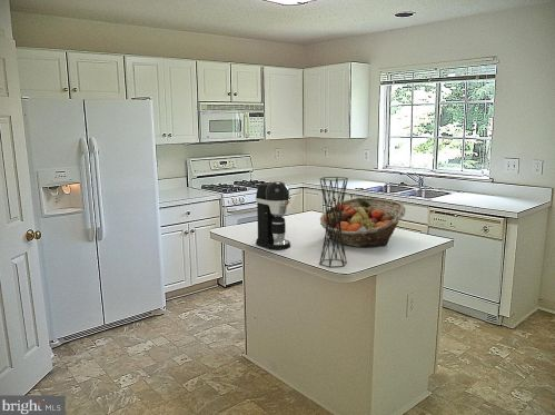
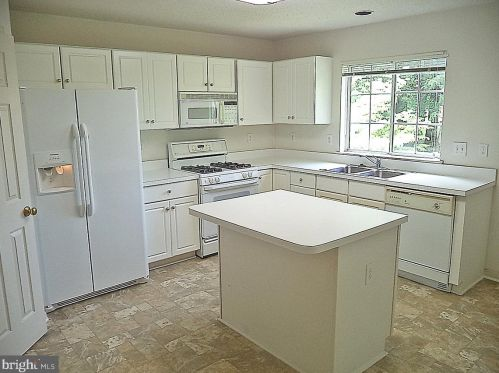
- coffee maker (272, 213)
- fruit basket (360, 220)
- vase (334, 221)
